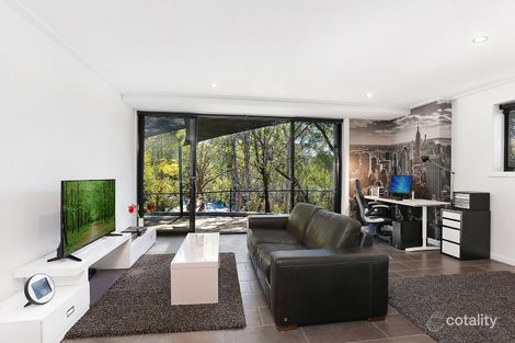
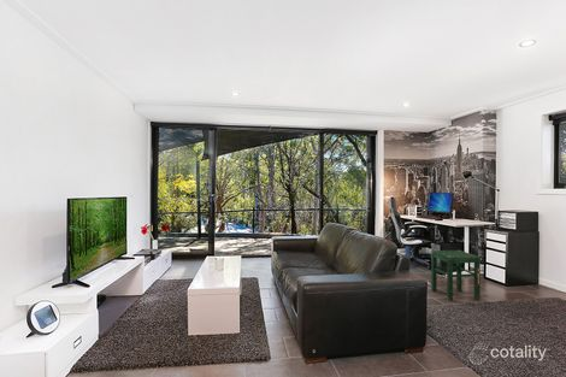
+ stool (454, 275)
